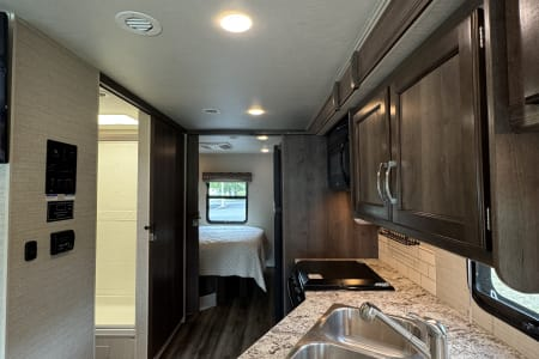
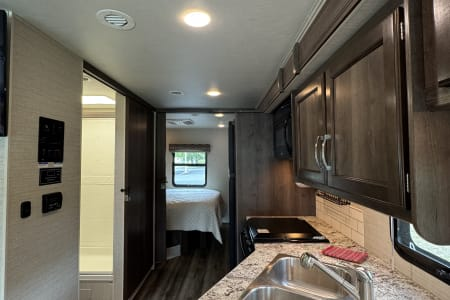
+ dish towel (344, 253)
